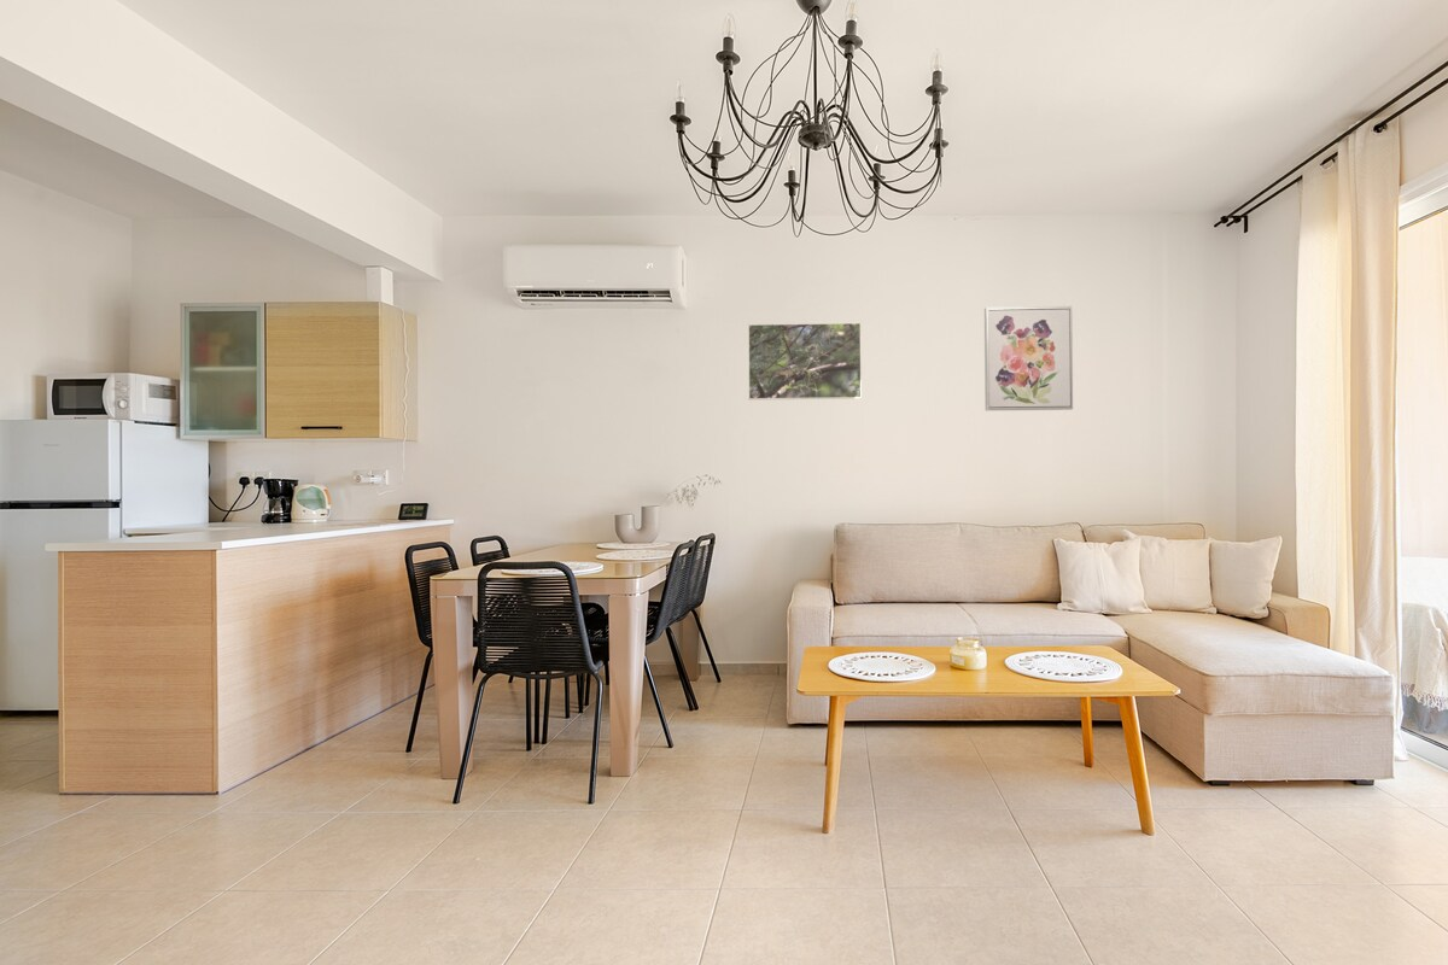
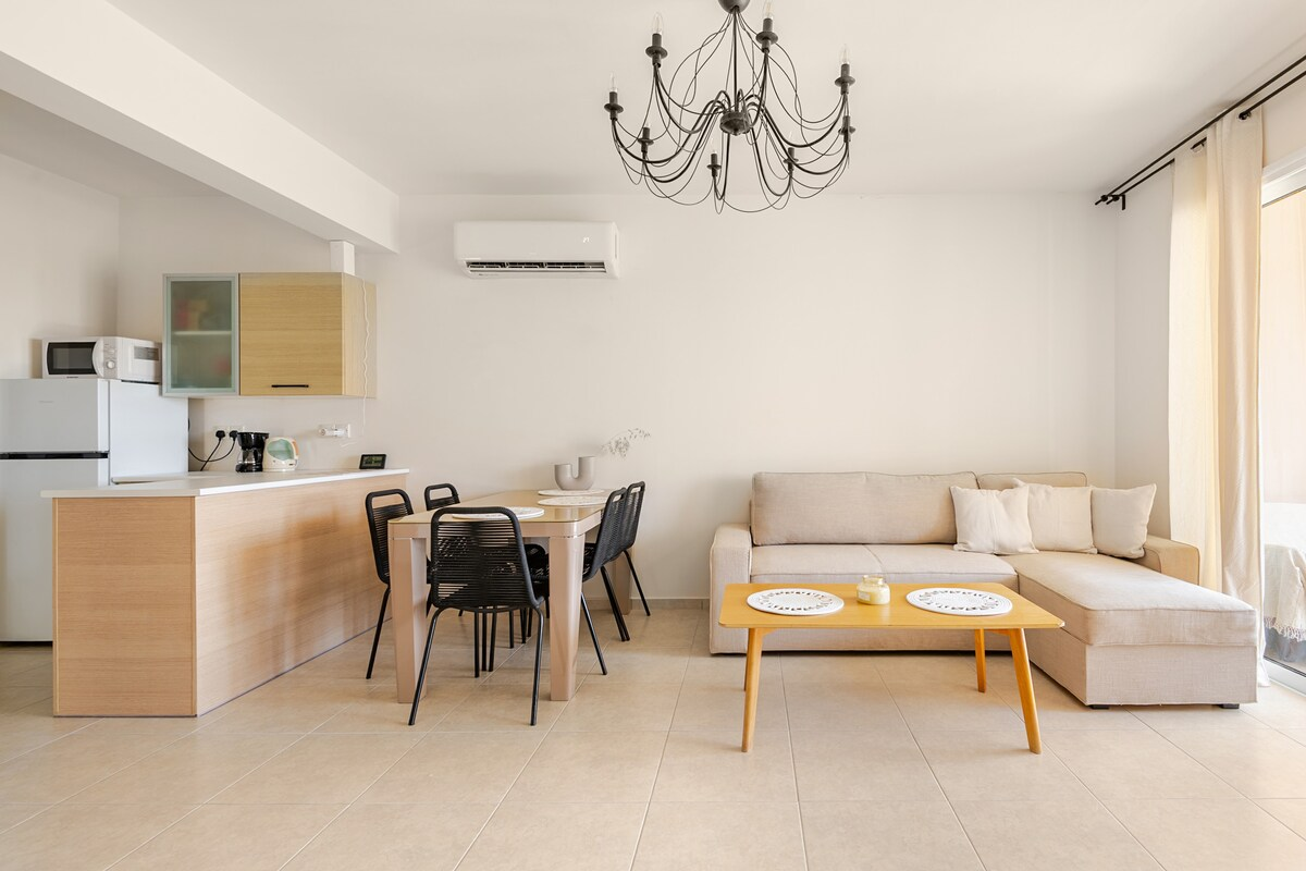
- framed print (804, 361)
- wall art (1028, 358)
